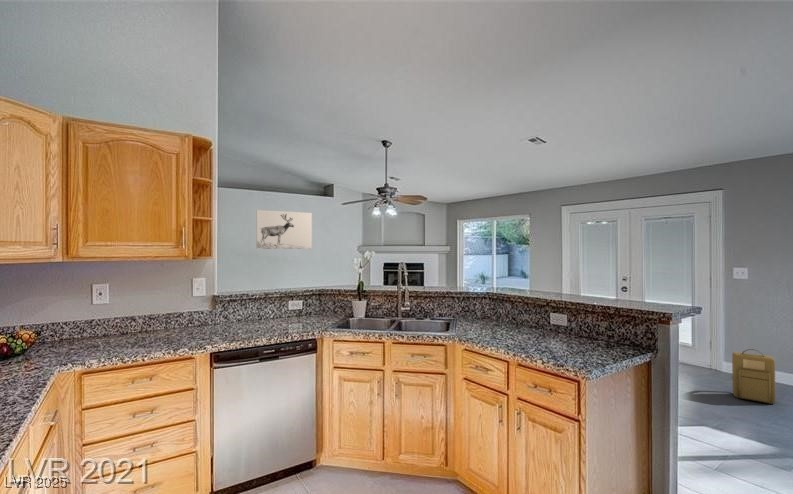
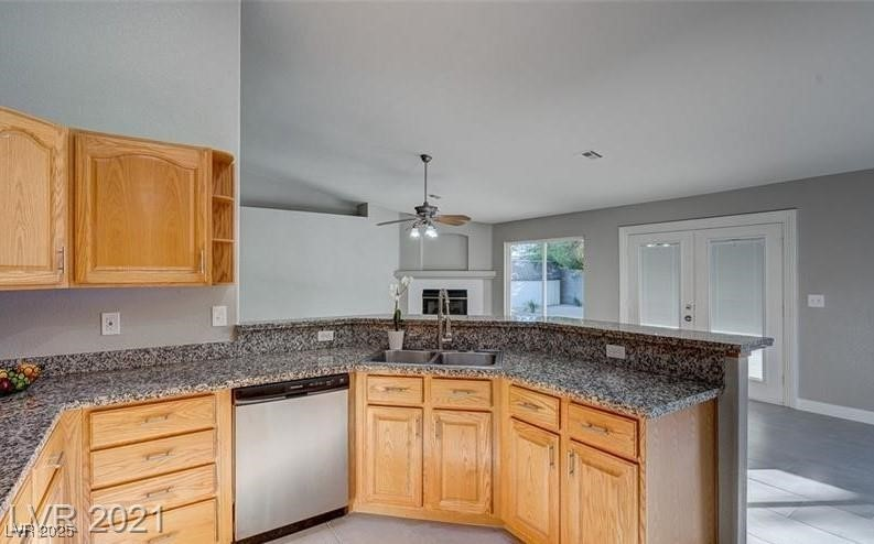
- backpack (751, 372)
- wall art (285, 230)
